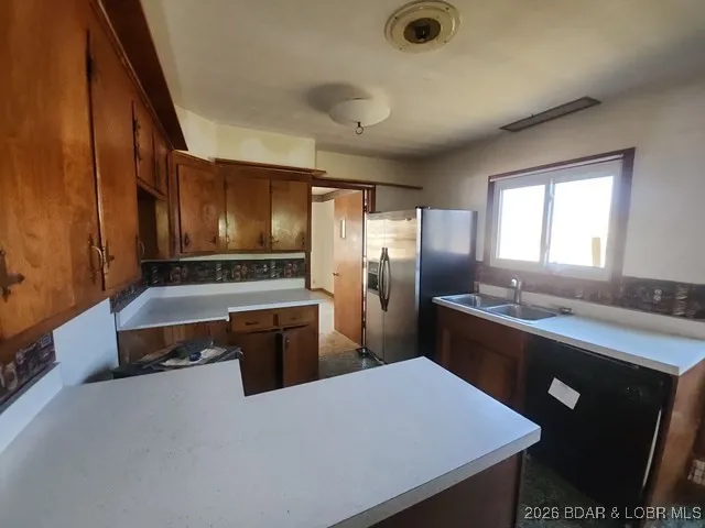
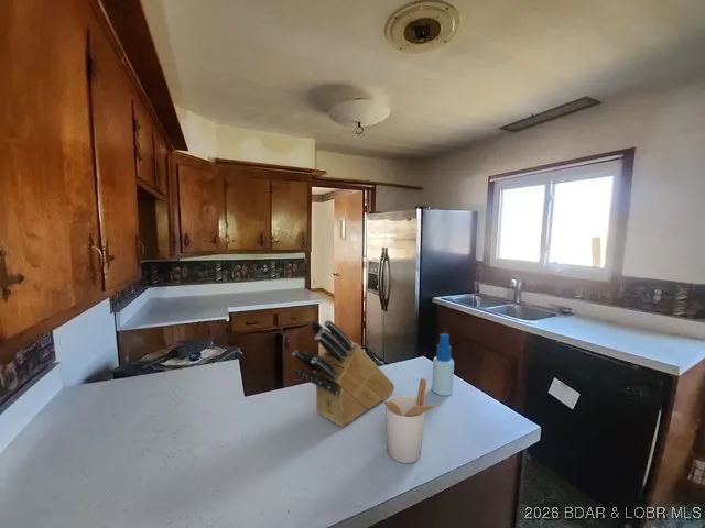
+ spray bottle (443, 362)
+ utensil holder (411, 422)
+ knife block (348, 361)
